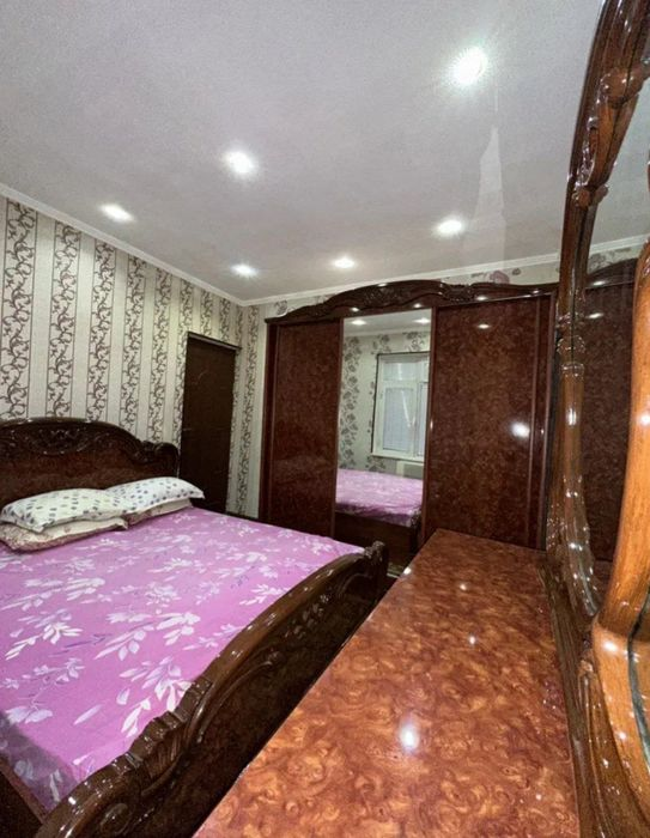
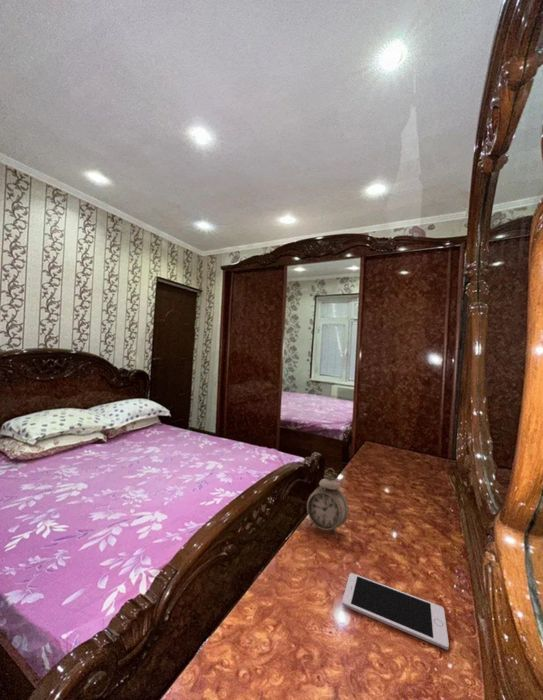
+ cell phone (392, 606)
+ alarm clock (327, 499)
